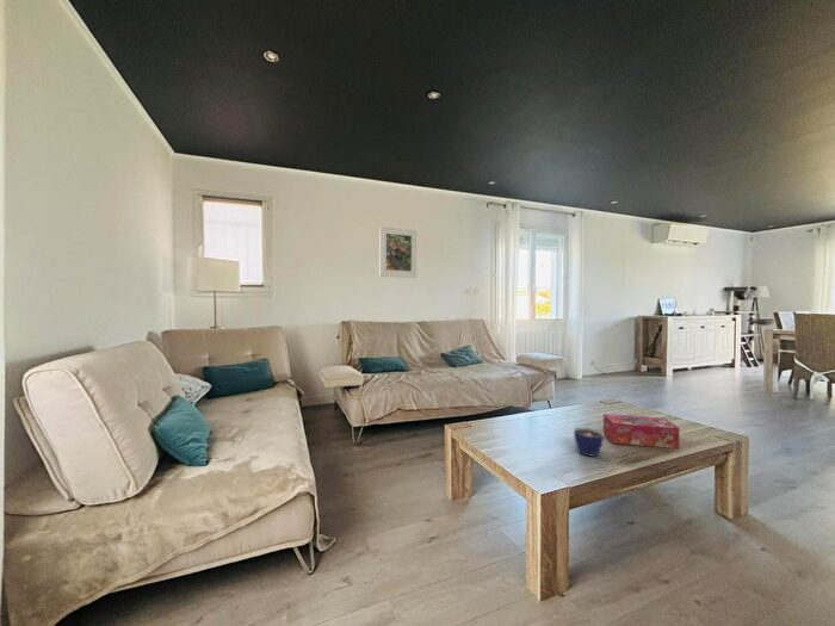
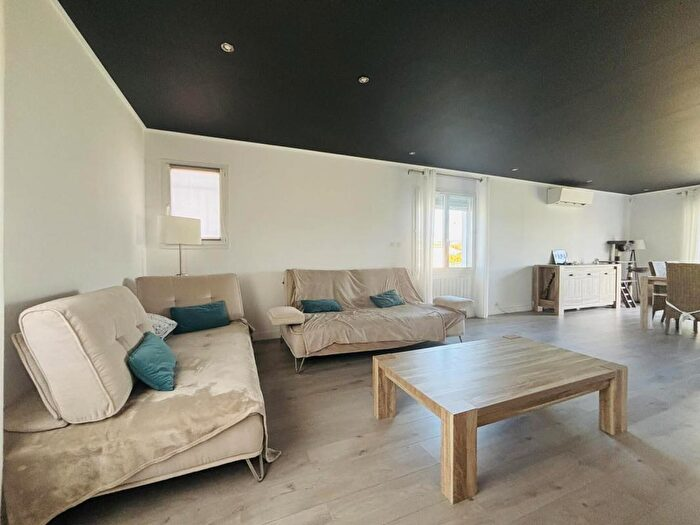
- tissue box (638, 429)
- cup (590, 441)
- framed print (398, 253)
